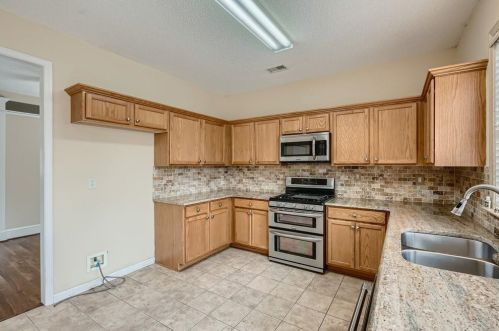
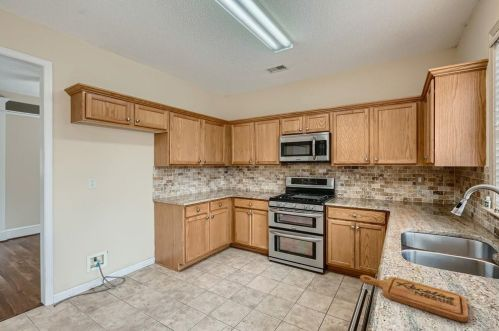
+ cutting board (407, 291)
